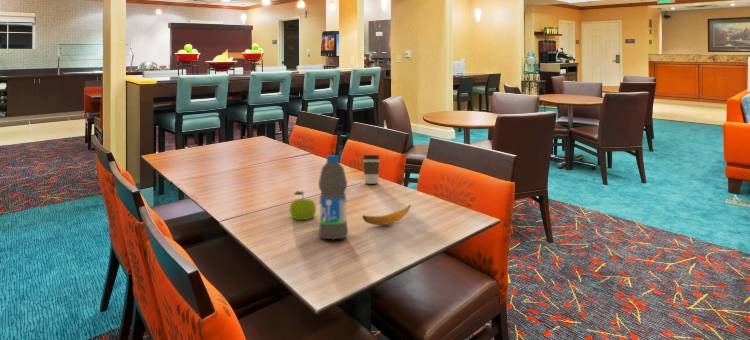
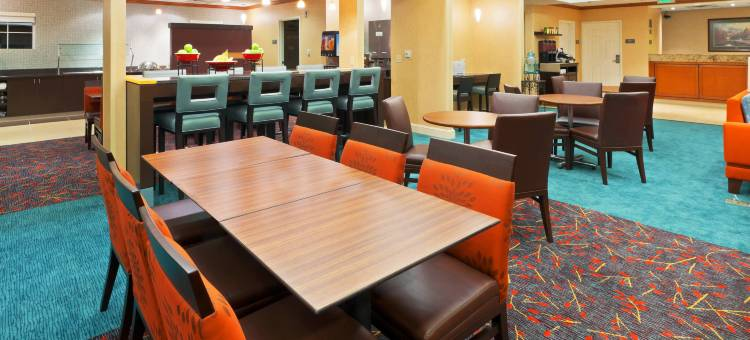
- fruit (301, 205)
- water bottle (333, 196)
- coffee cup (371, 169)
- banana (387, 215)
